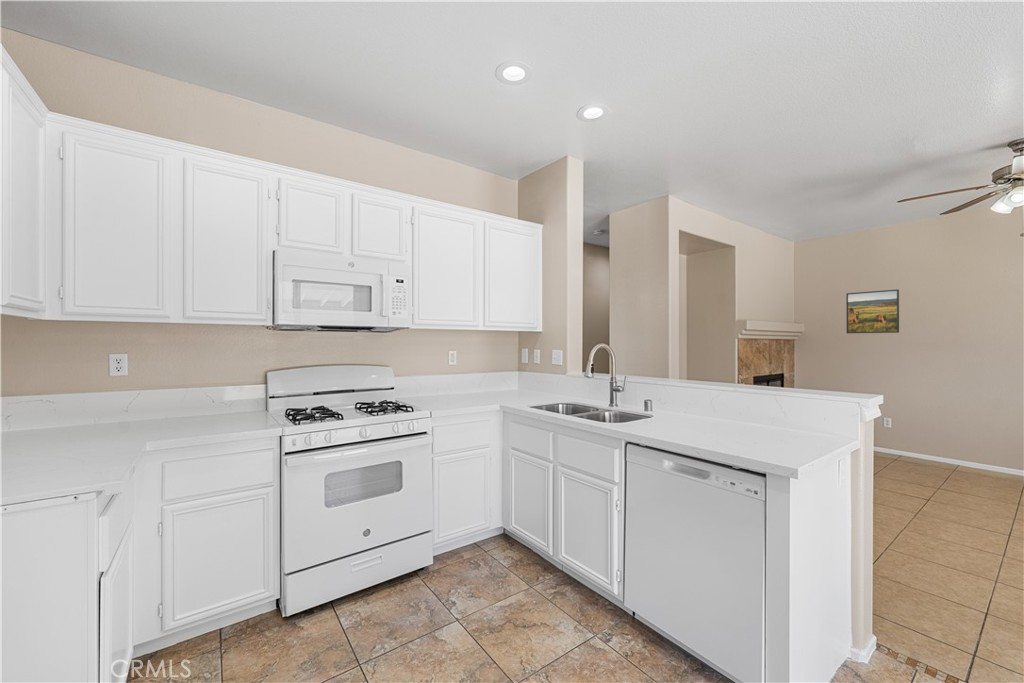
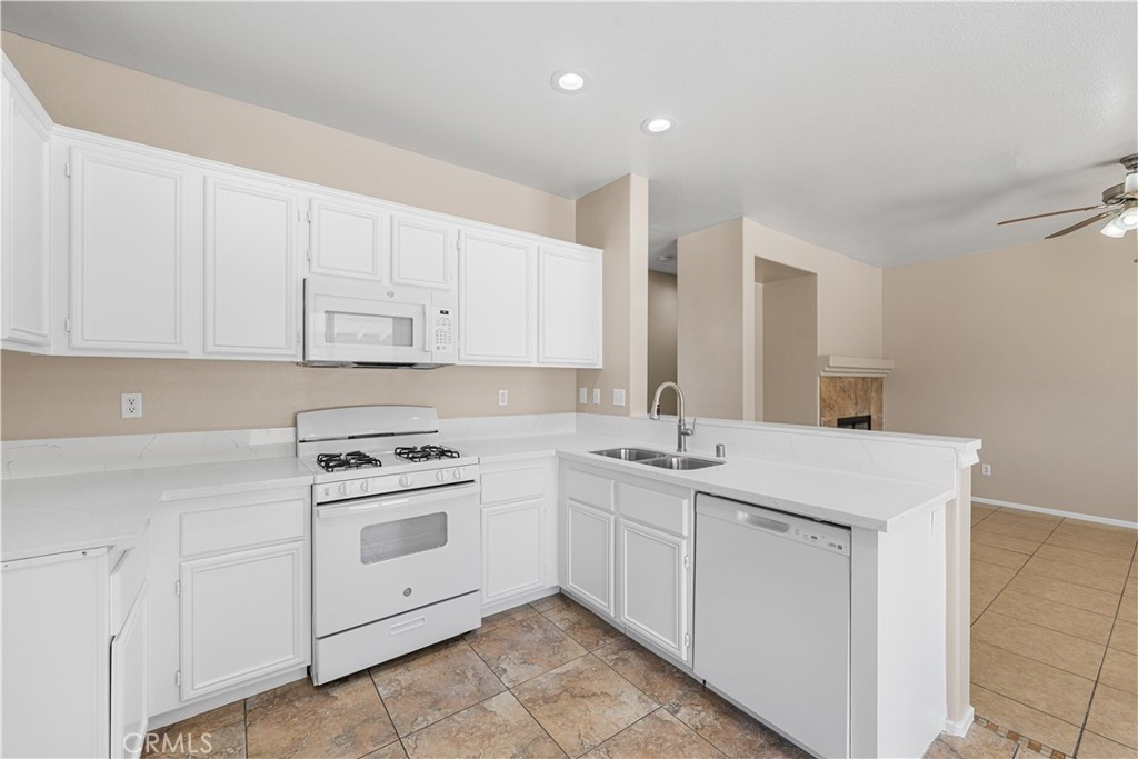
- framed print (871, 312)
